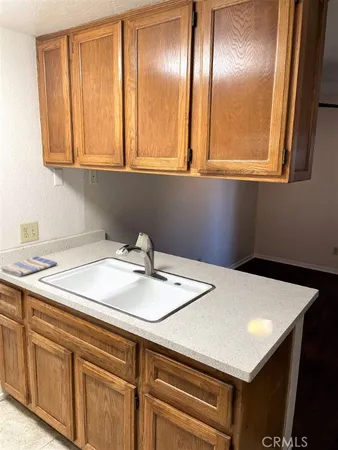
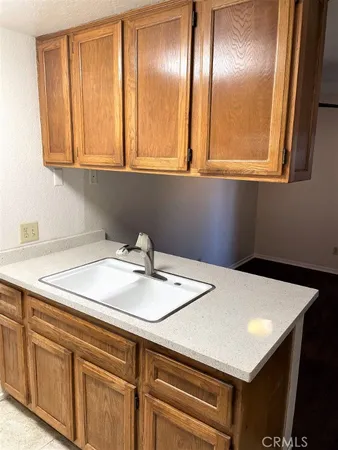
- dish towel (29, 265)
